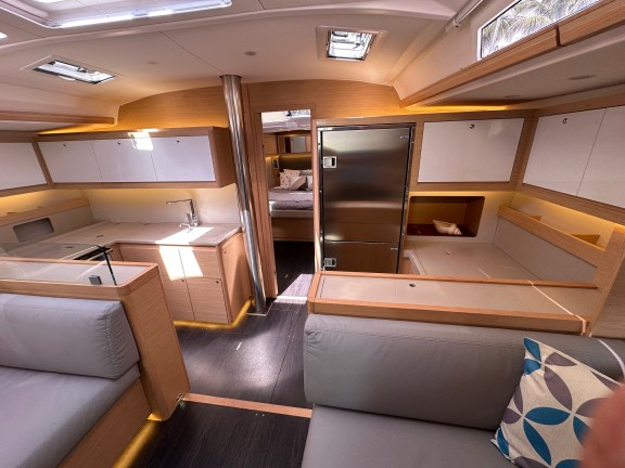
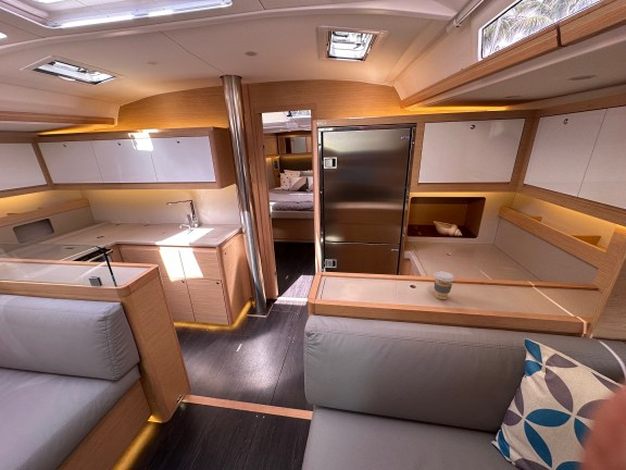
+ coffee cup (442, 285)
